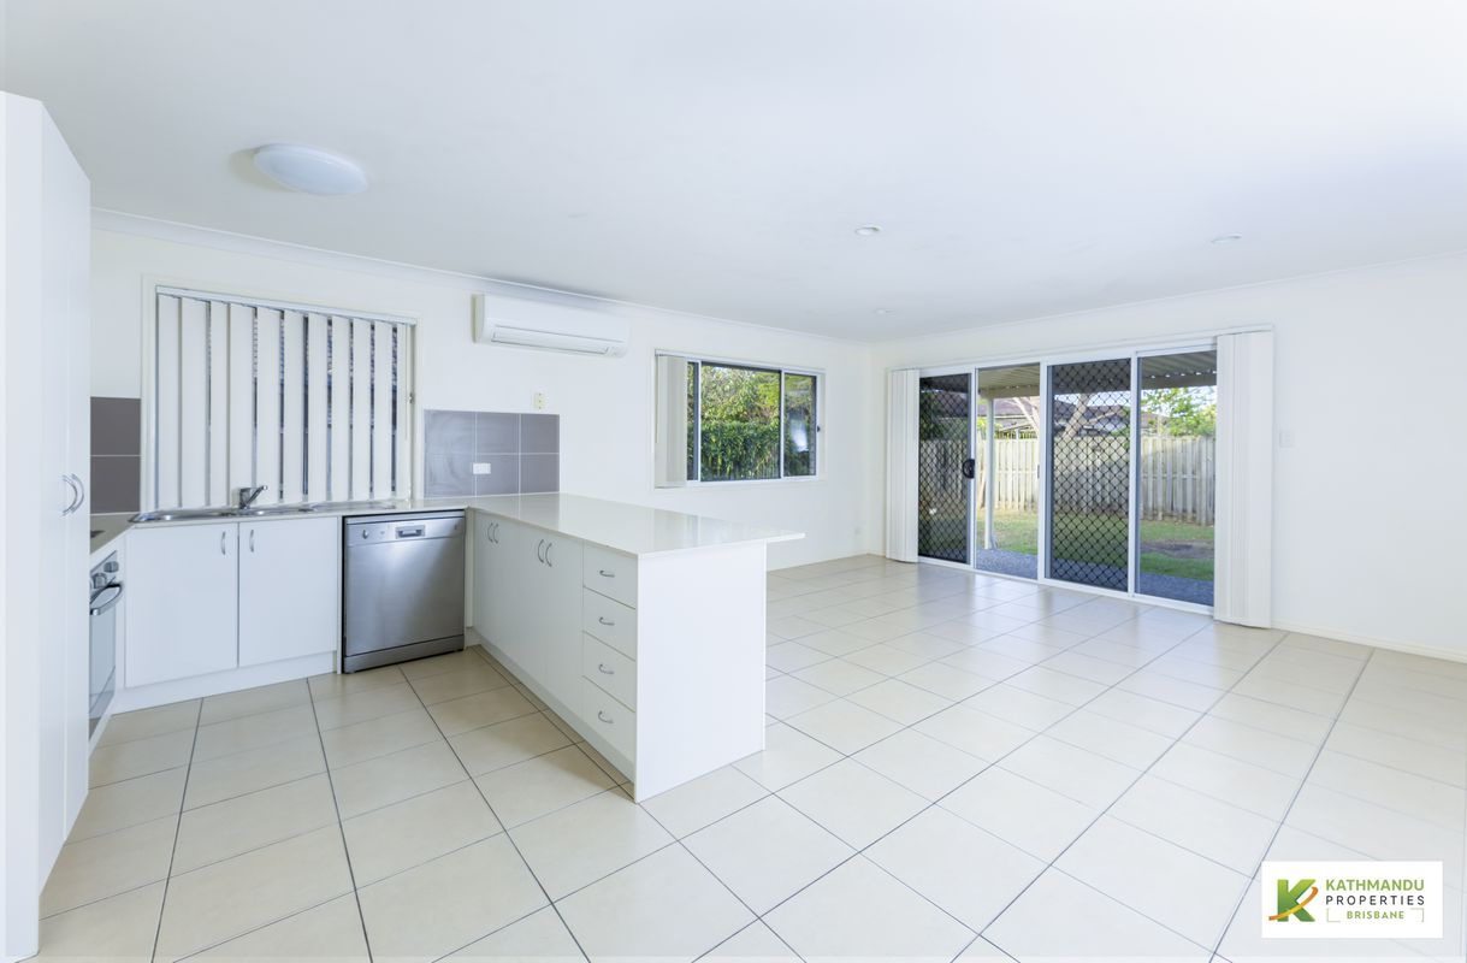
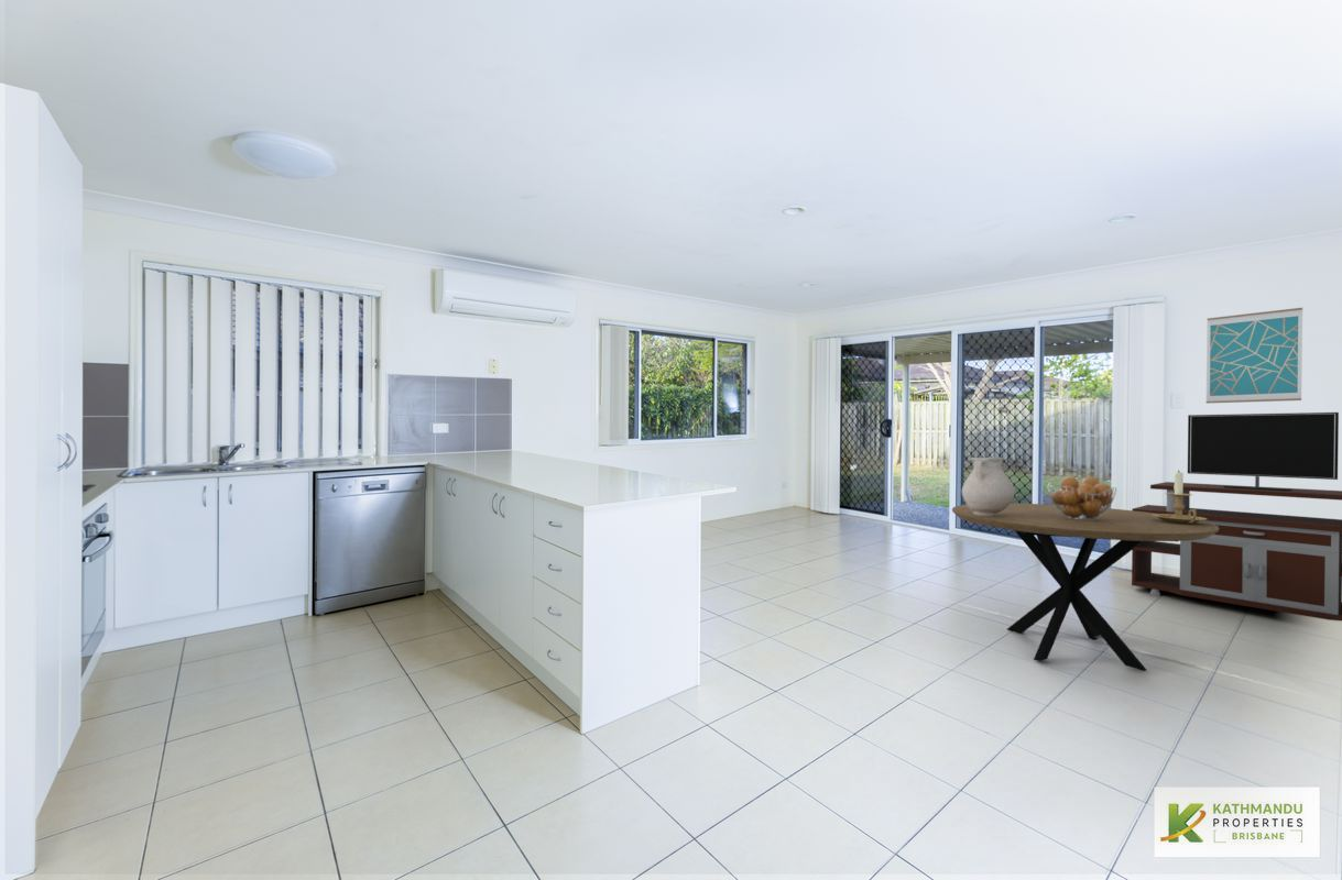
+ vase (988, 485)
+ tv stand (1256, 513)
+ dining table (1070, 582)
+ candle holder (1178, 495)
+ wall art (1252, 358)
+ fruit basket (1080, 497)
